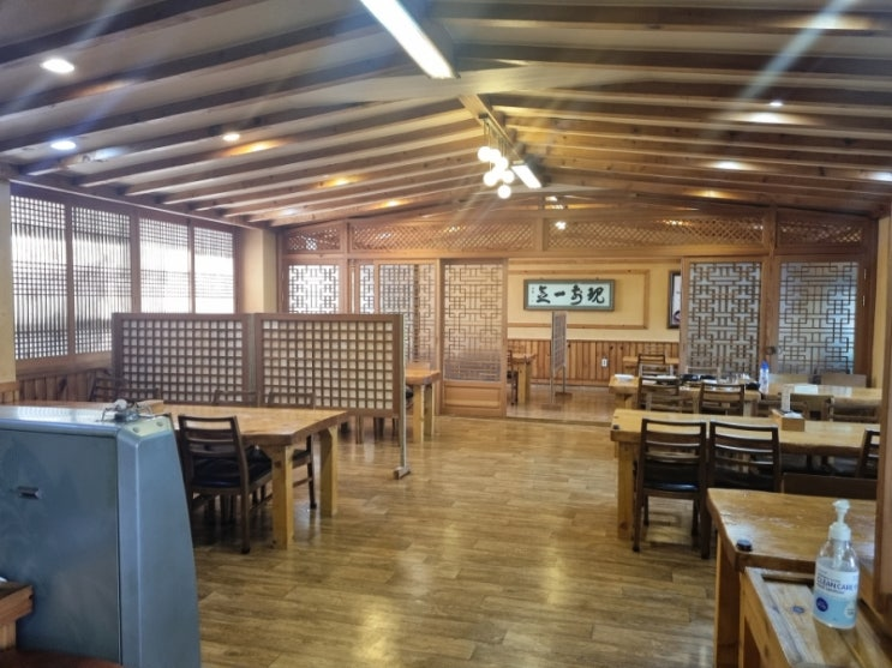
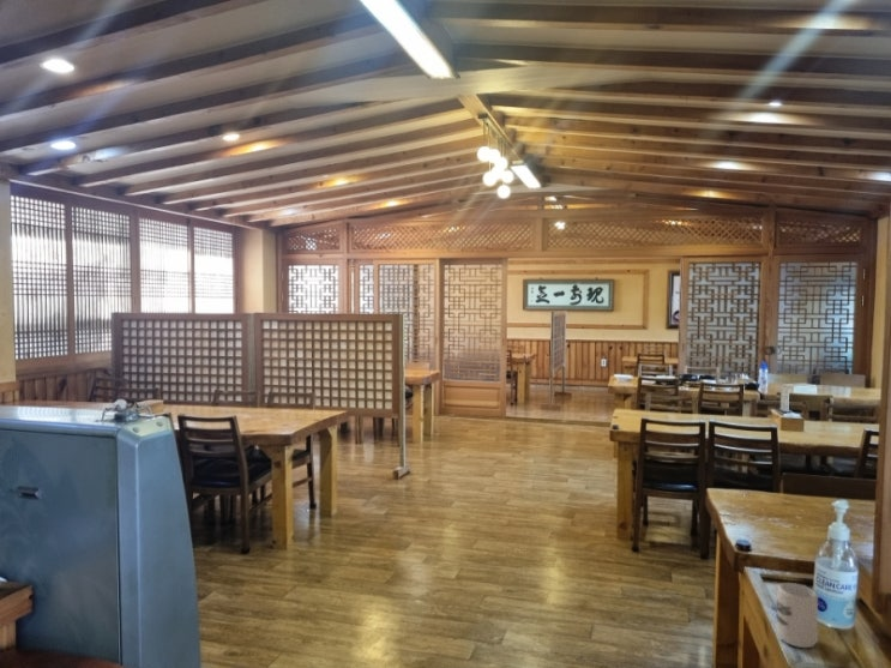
+ cup (796, 614)
